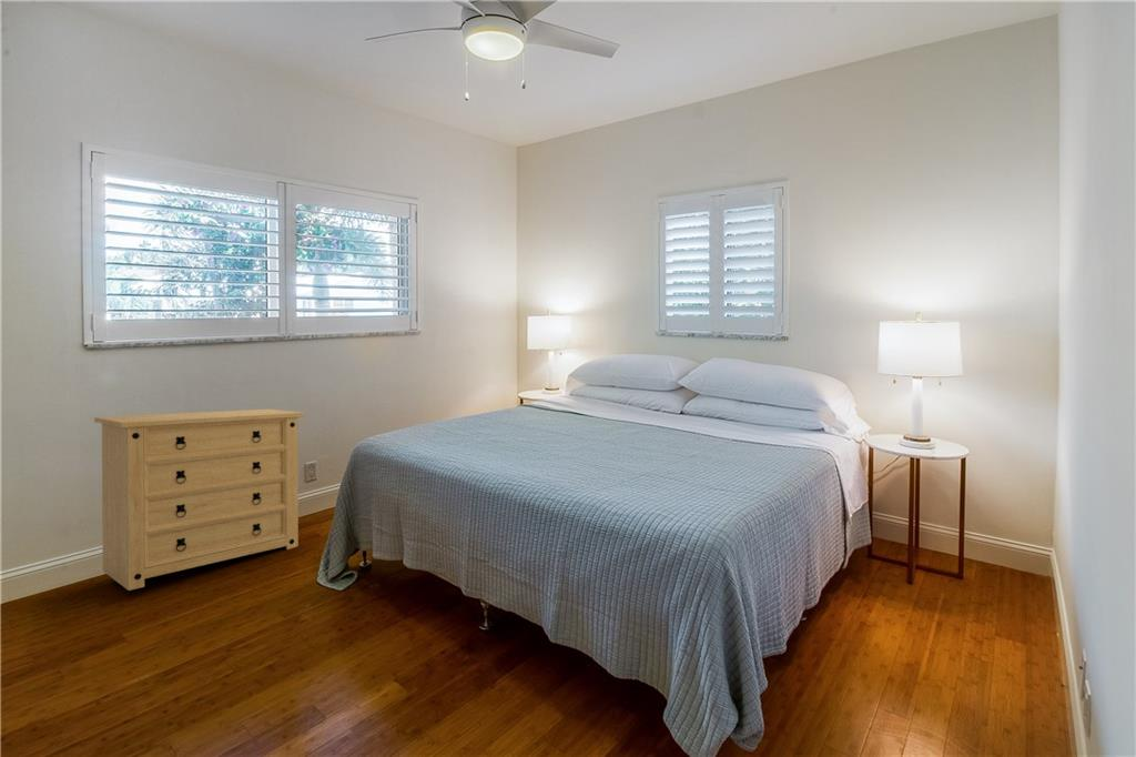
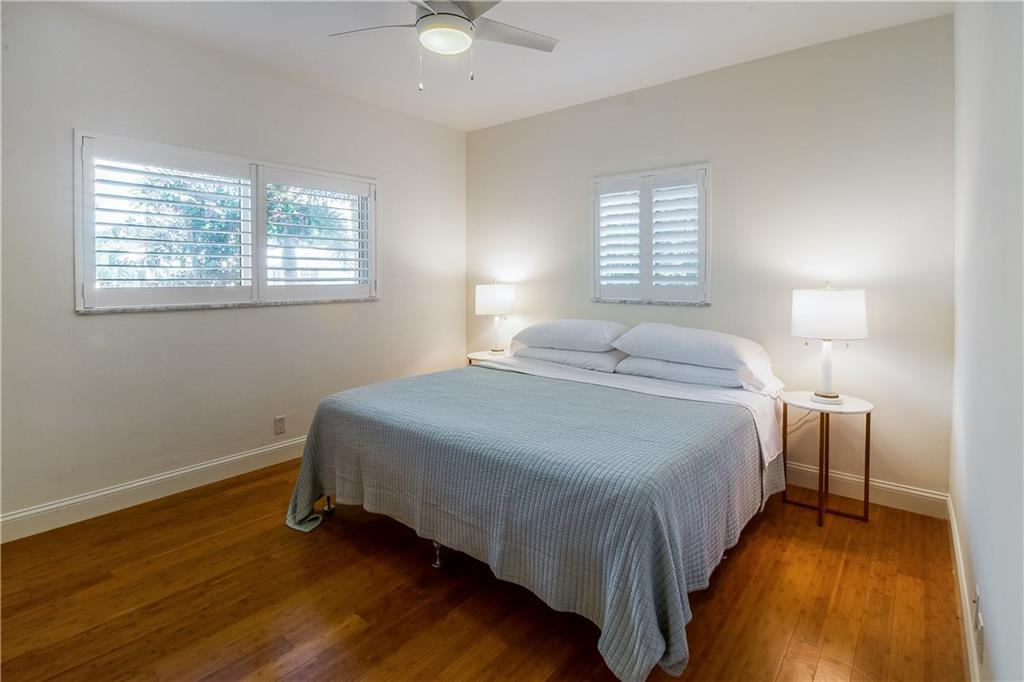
- dresser (205, 487)
